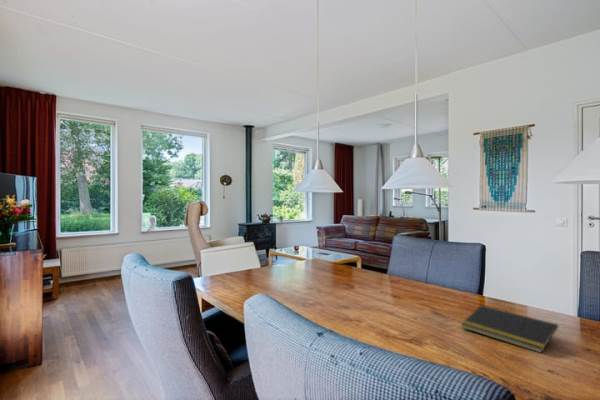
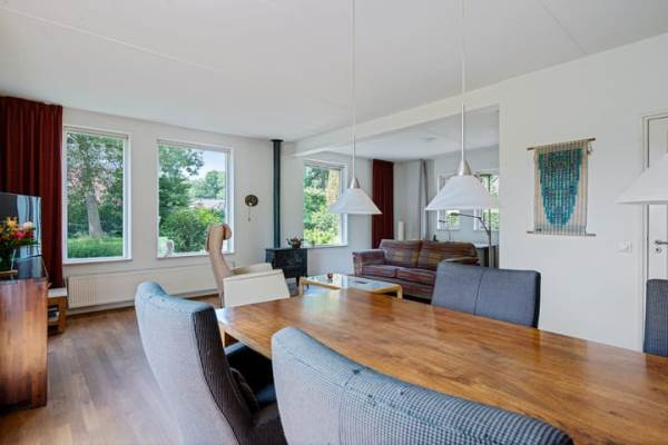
- notepad (507, 325)
